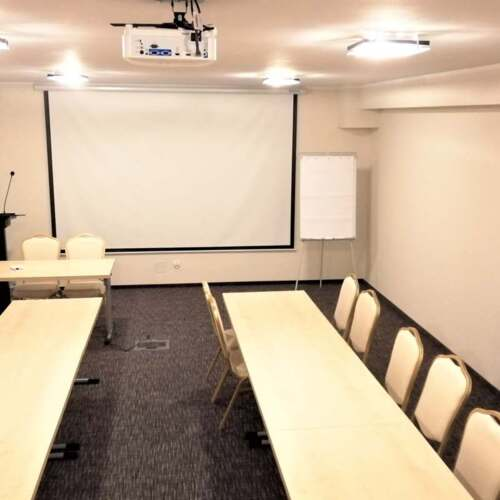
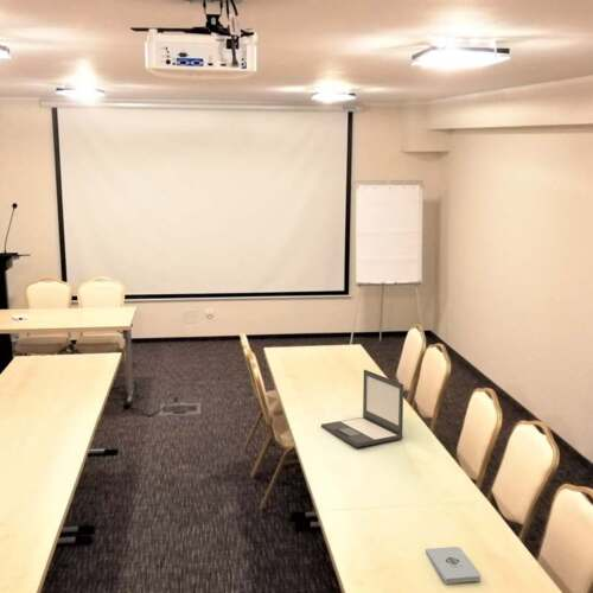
+ notepad (452, 563)
+ laptop (363, 406)
